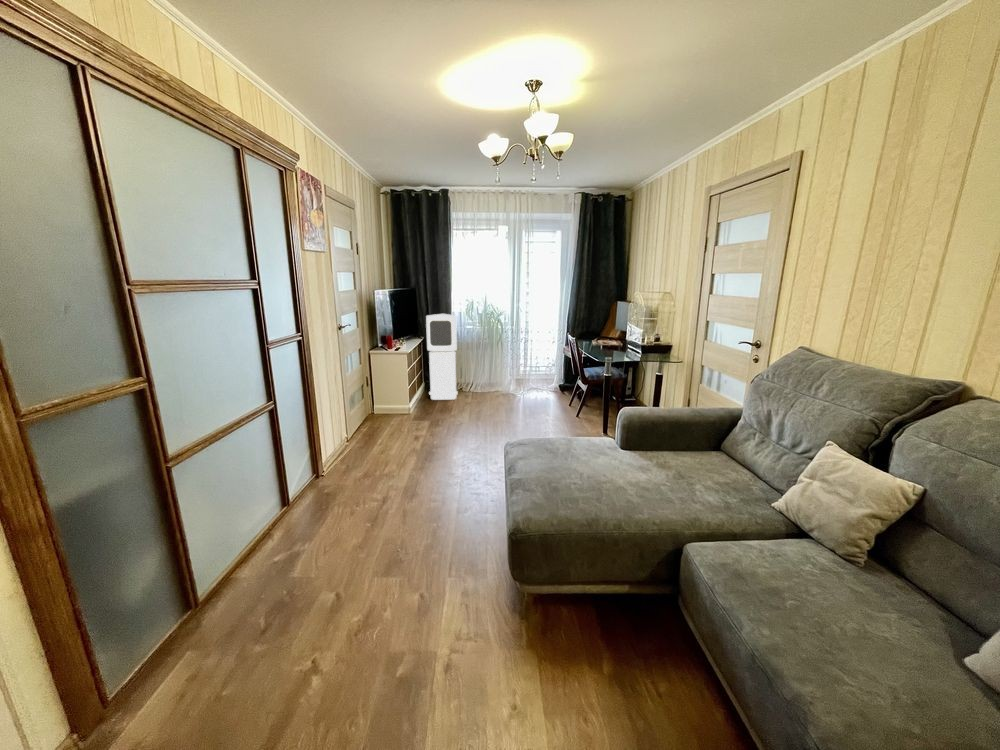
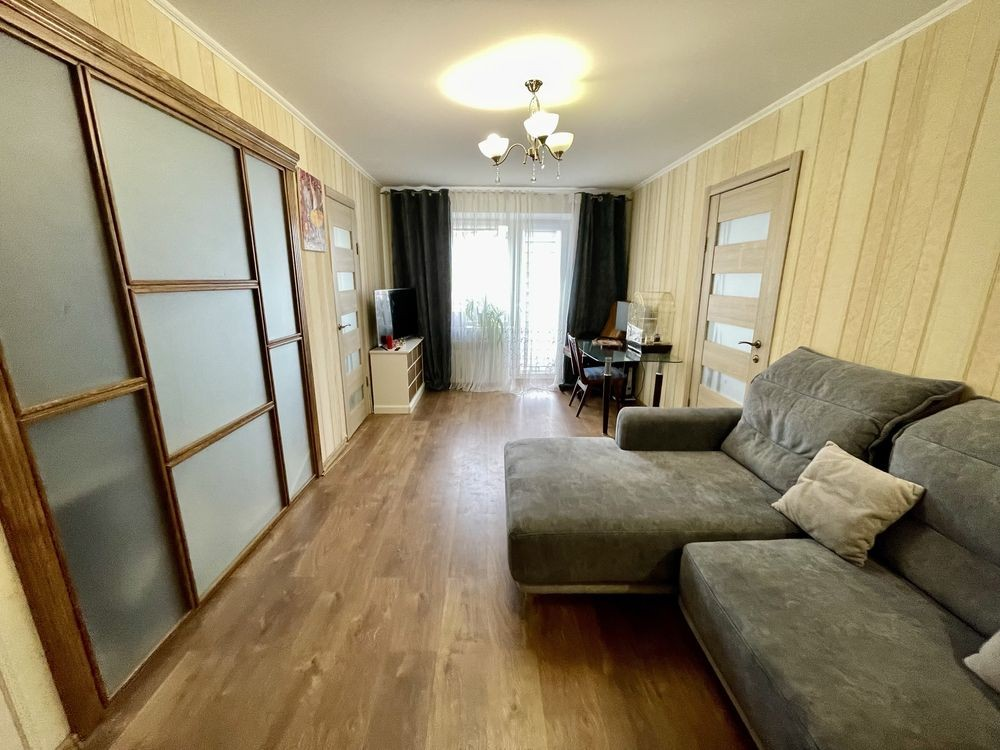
- air purifier (443, 356)
